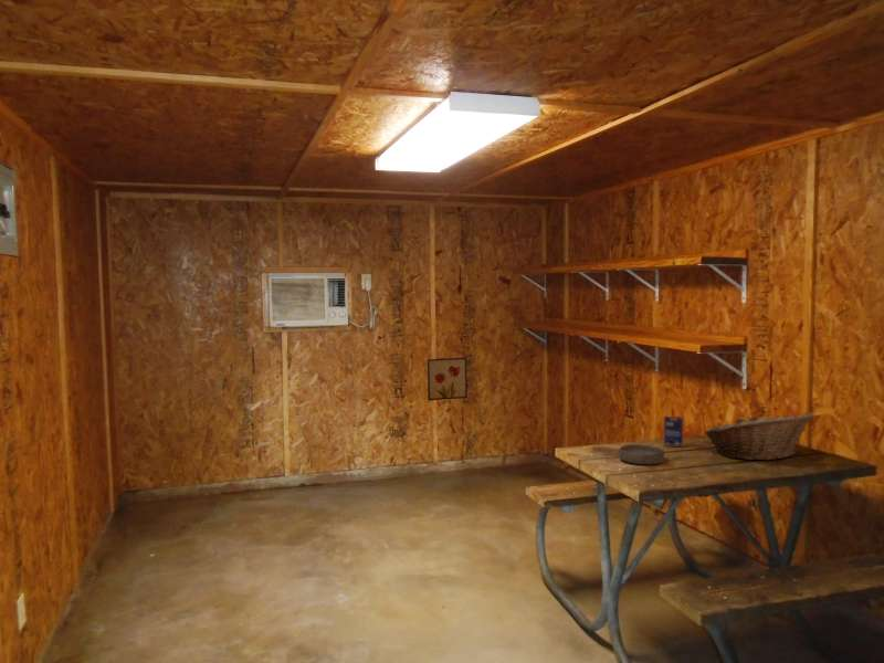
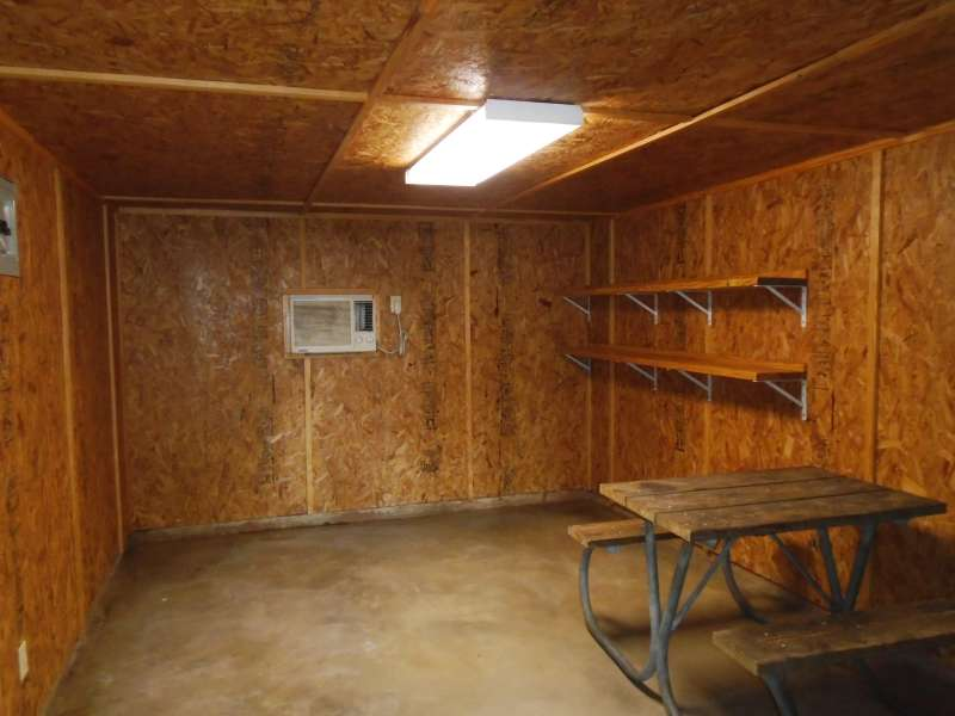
- wall art (446, 378)
- bowl (641, 454)
- small box (673, 431)
- fruit basket (758, 431)
